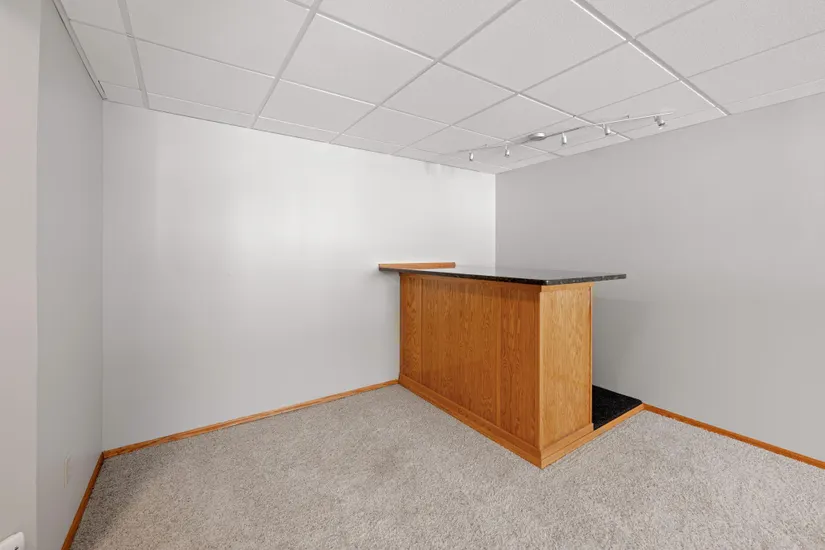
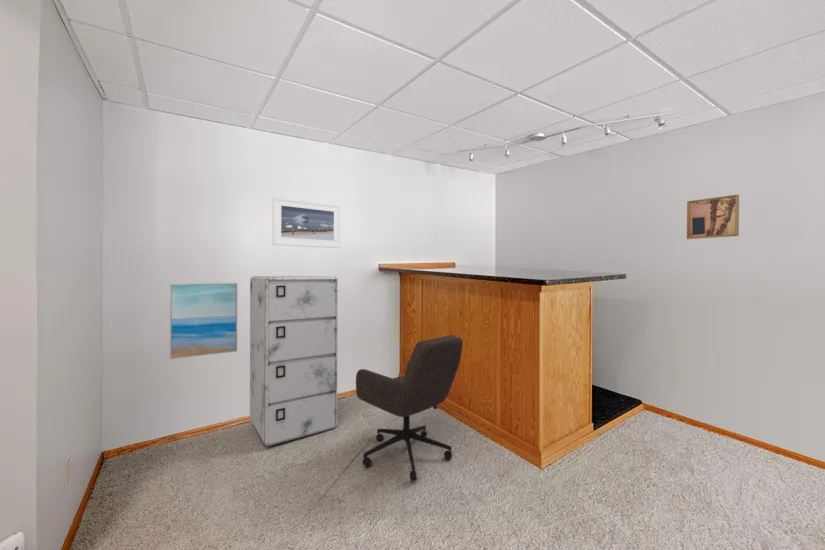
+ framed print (308, 223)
+ wall art (204, 318)
+ filing cabinet (292, 350)
+ office chair (408, 394)
+ wall art (711, 217)
